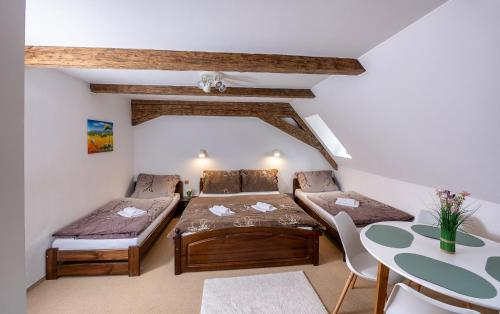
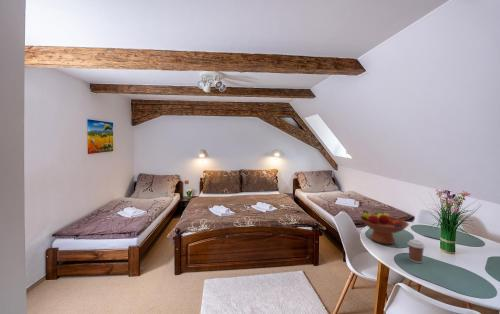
+ fruit bowl (383, 226)
+ coffee cup (415, 251)
